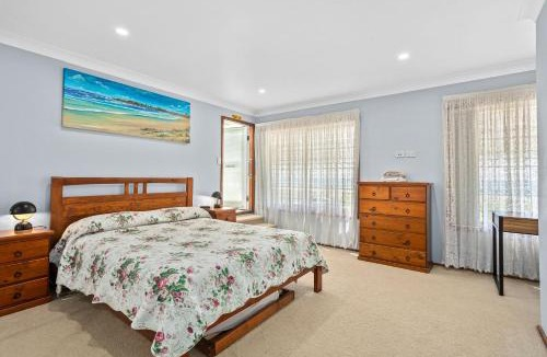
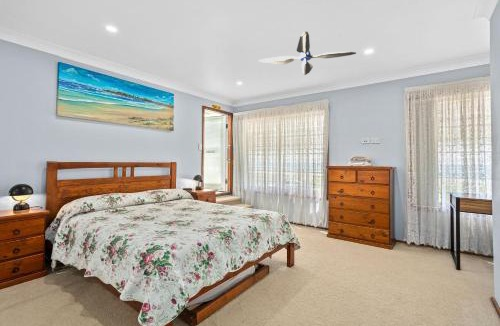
+ ceiling fan (305, 55)
